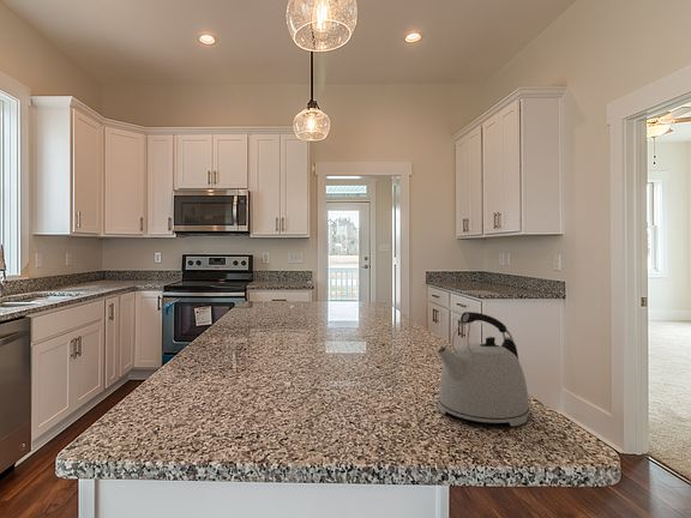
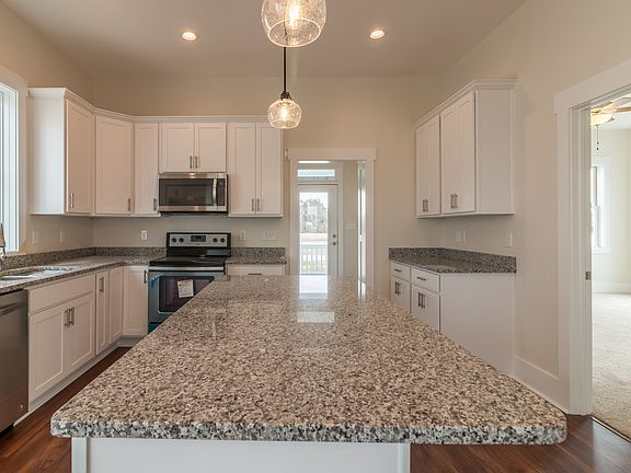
- kettle (480, 360)
